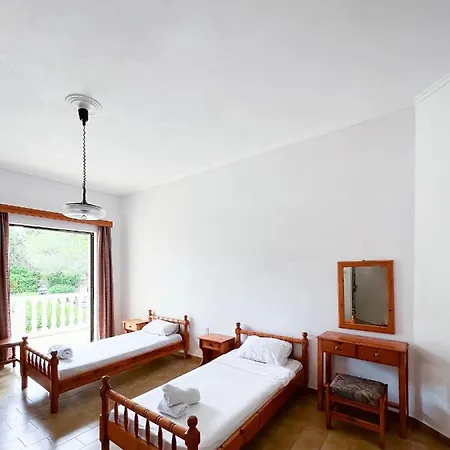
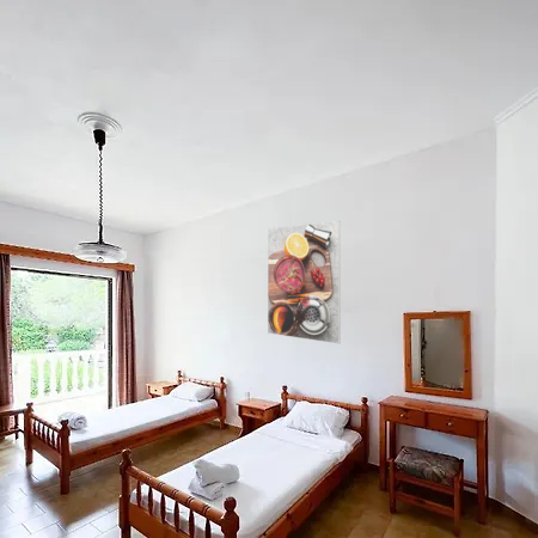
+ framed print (301, 281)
